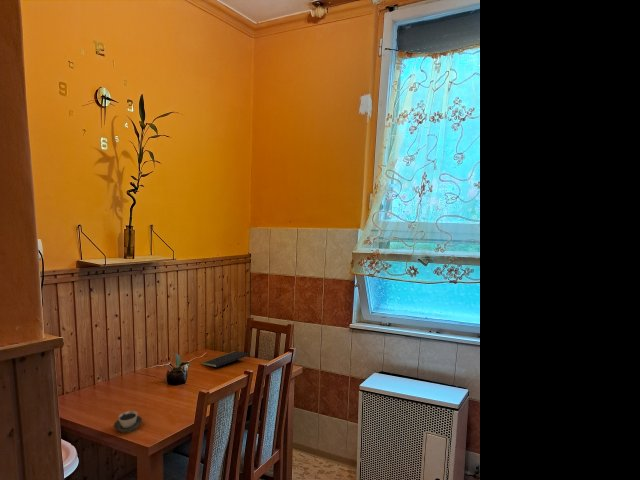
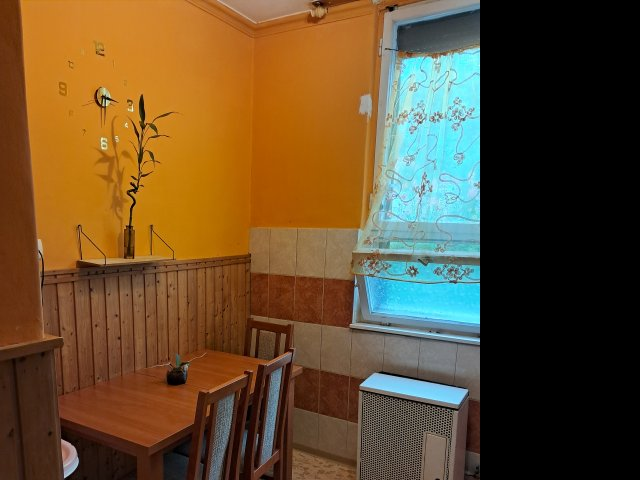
- notepad (225, 358)
- cup (128, 421)
